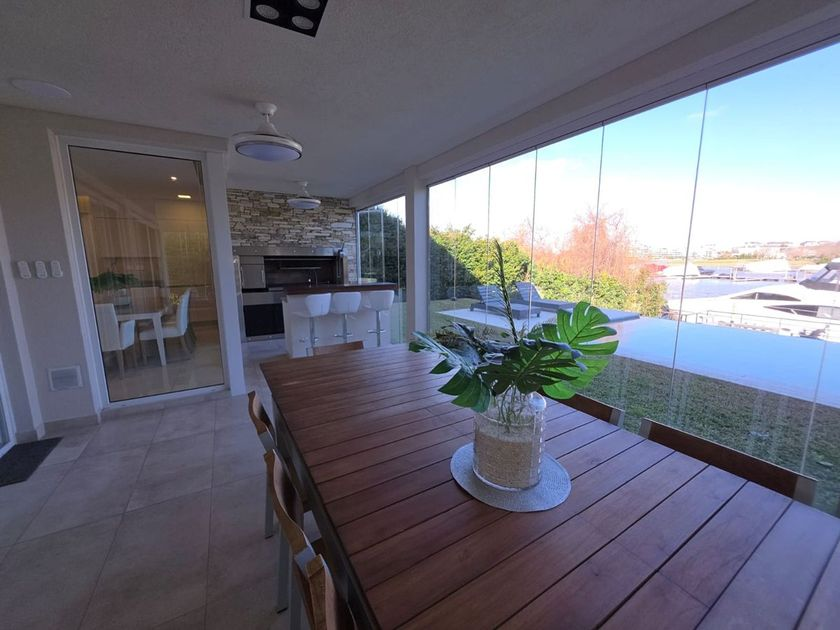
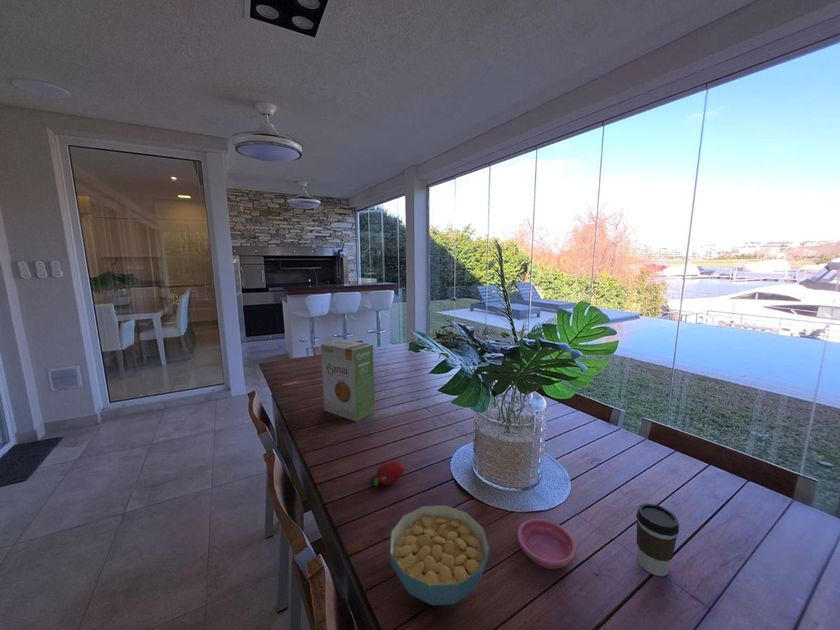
+ food box (348, 378)
+ fruit (387, 472)
+ cereal bowl (438, 561)
+ saucer (545, 544)
+ coffee cup (655, 539)
